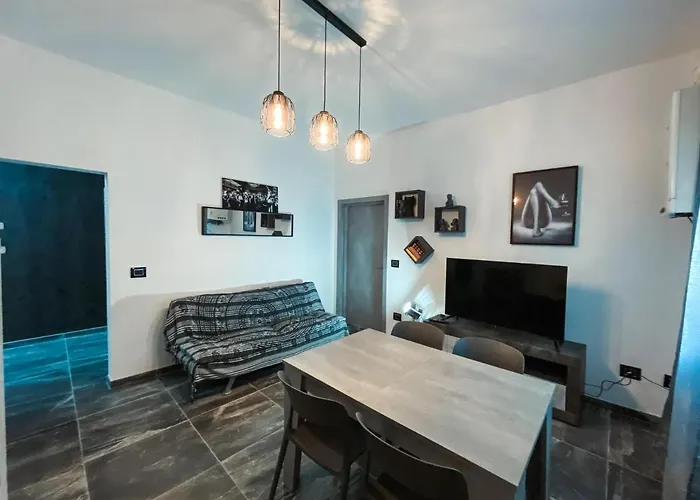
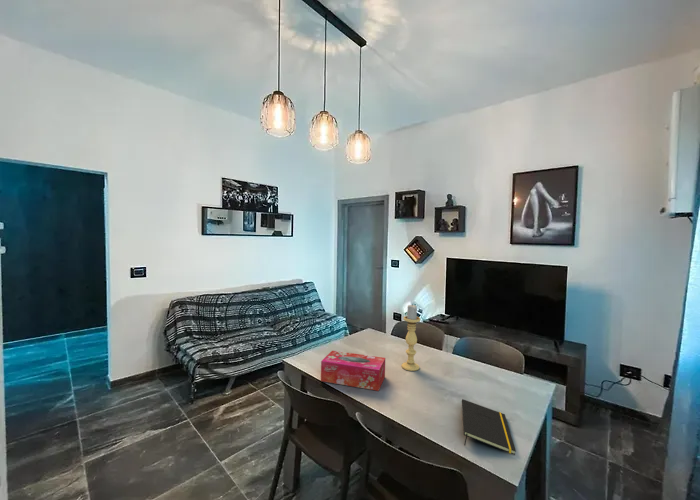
+ tissue box (353, 369)
+ notepad (485, 423)
+ candle holder (411, 335)
